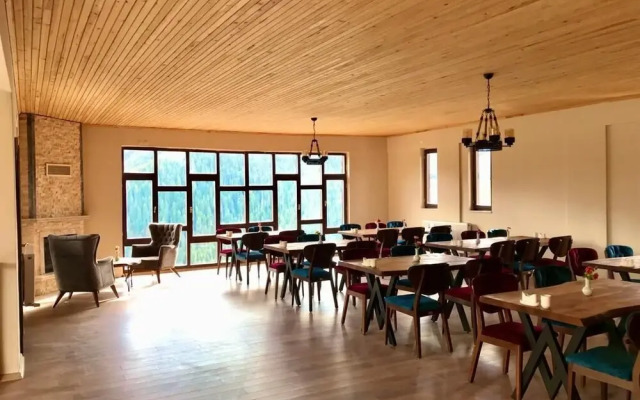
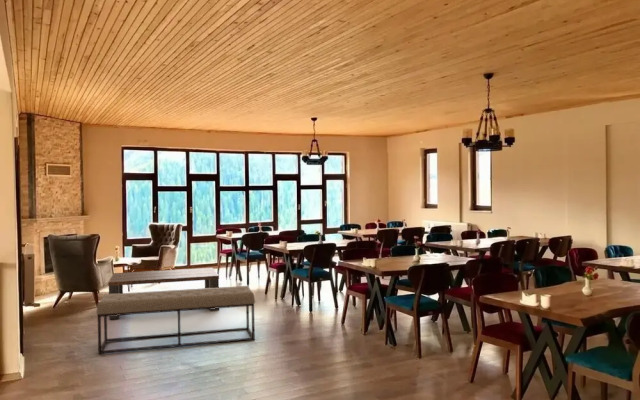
+ bench (179, 316)
+ coffee table (164, 282)
